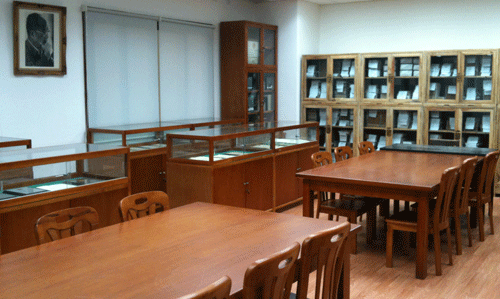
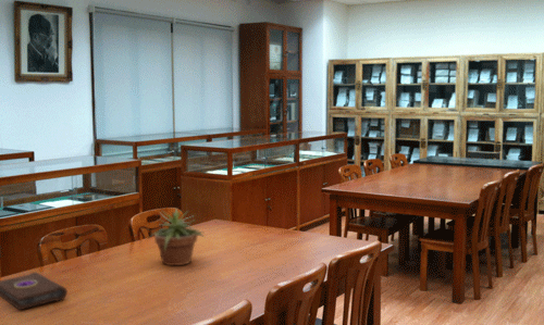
+ book (30, 288)
+ potted plant (174, 235)
